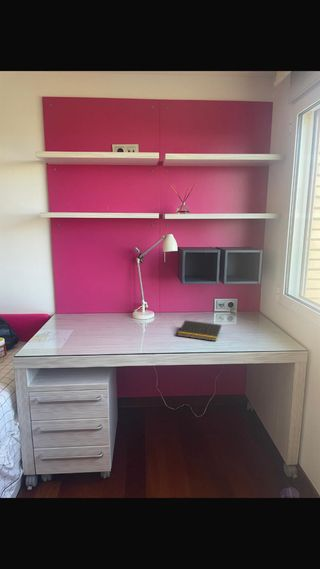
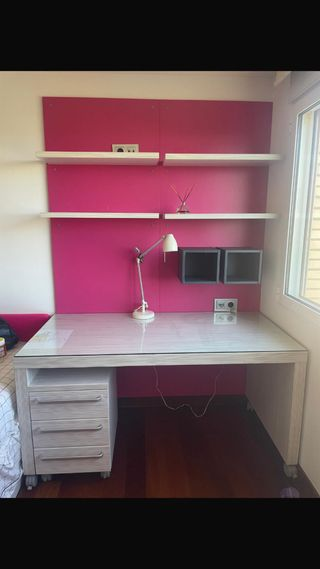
- notepad (199, 330)
